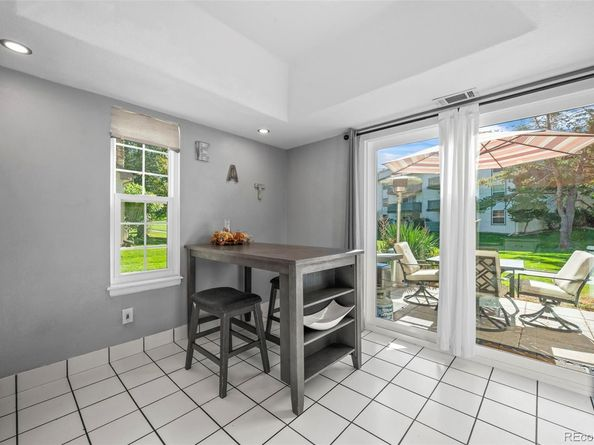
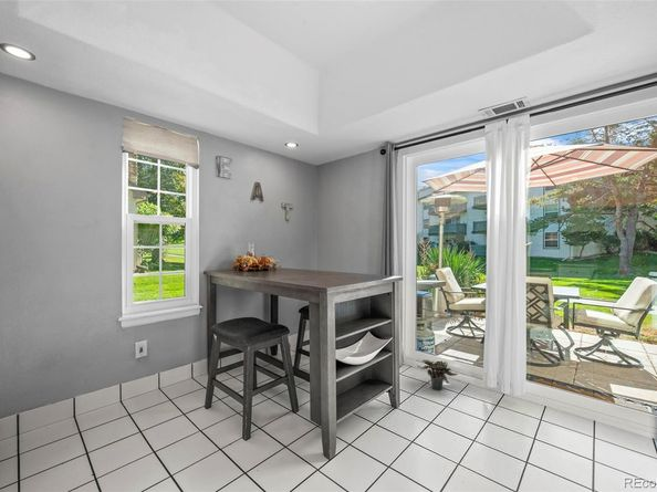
+ potted plant (437, 375)
